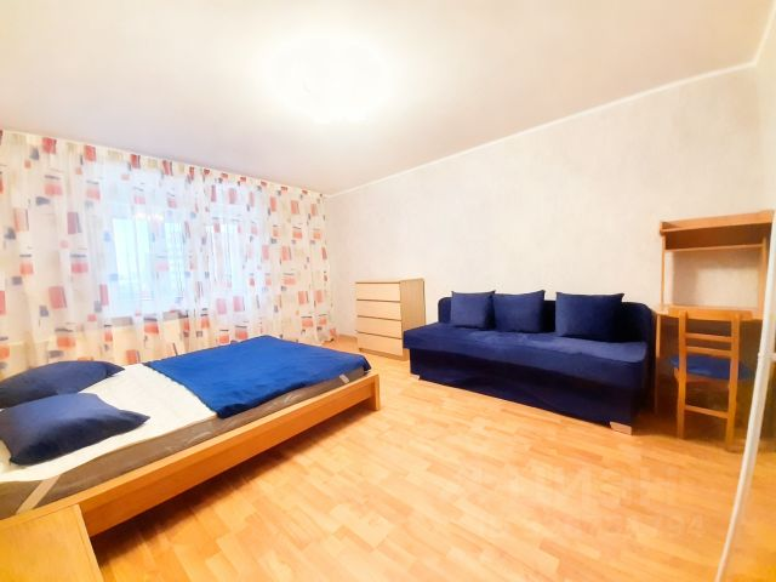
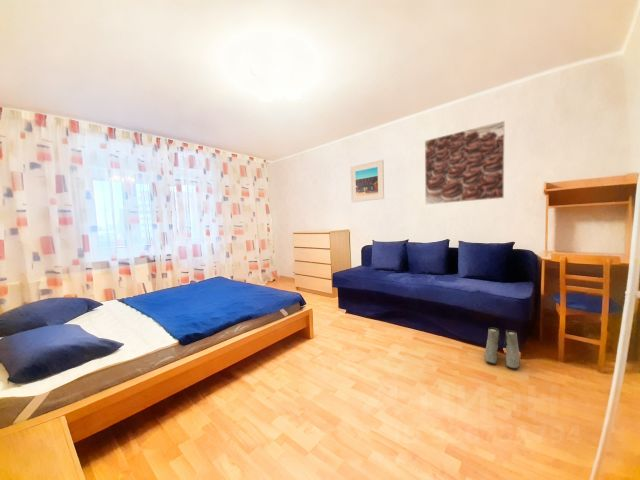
+ boots (504, 342)
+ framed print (366, 182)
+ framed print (461, 167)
